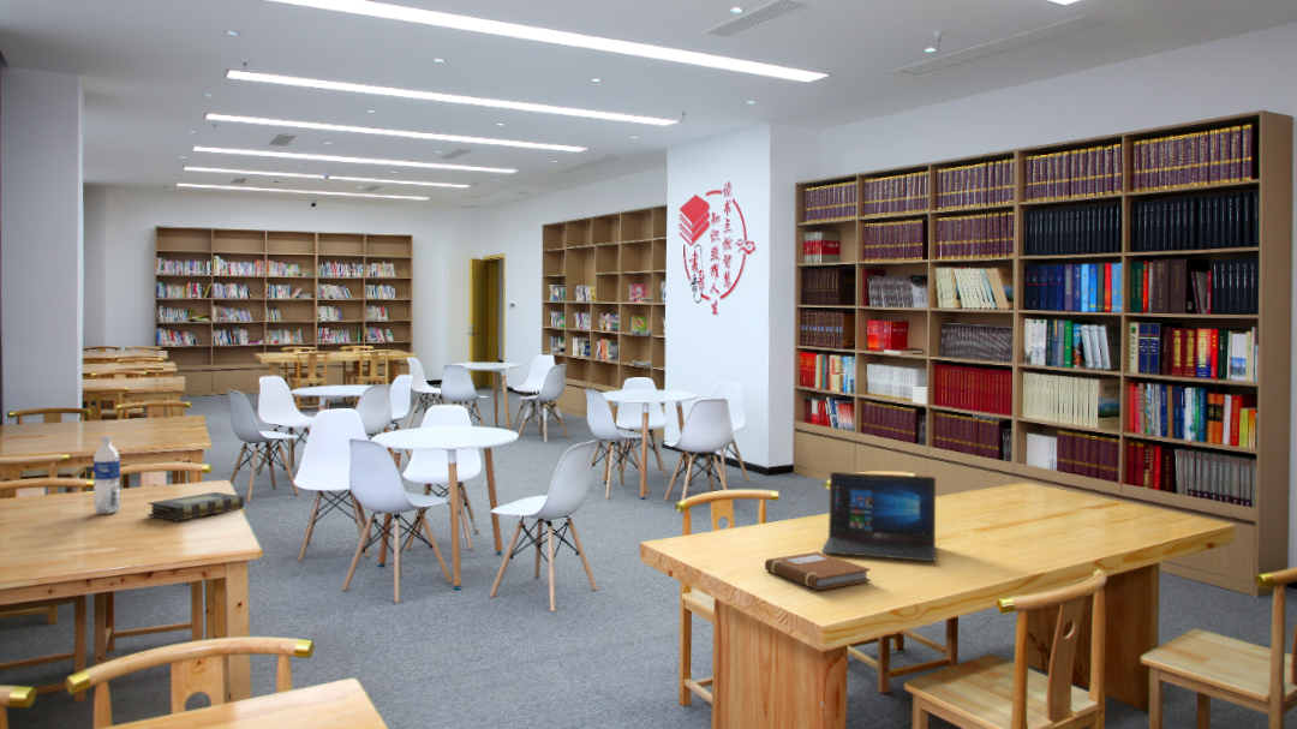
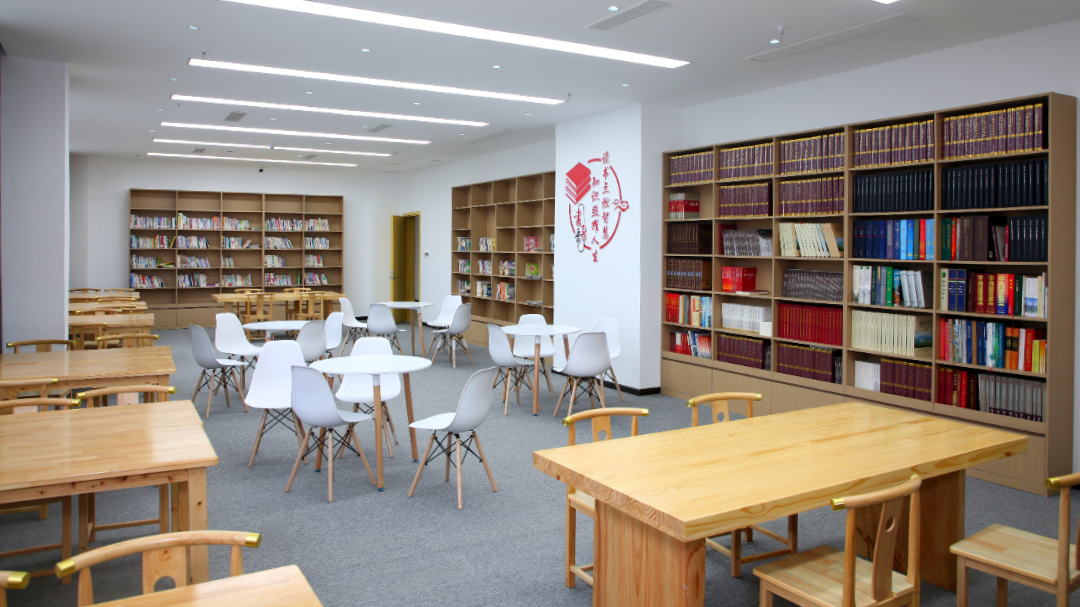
- laptop (879, 514)
- water bottle (107, 474)
- notebook (814, 569)
- book (196, 504)
